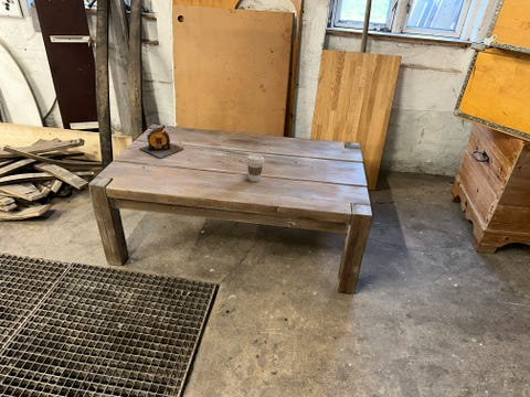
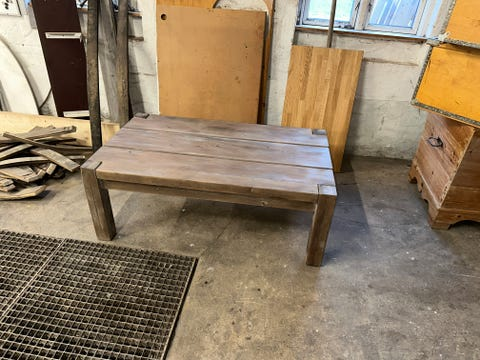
- tape measure (160, 138)
- coffee cup (254, 168)
